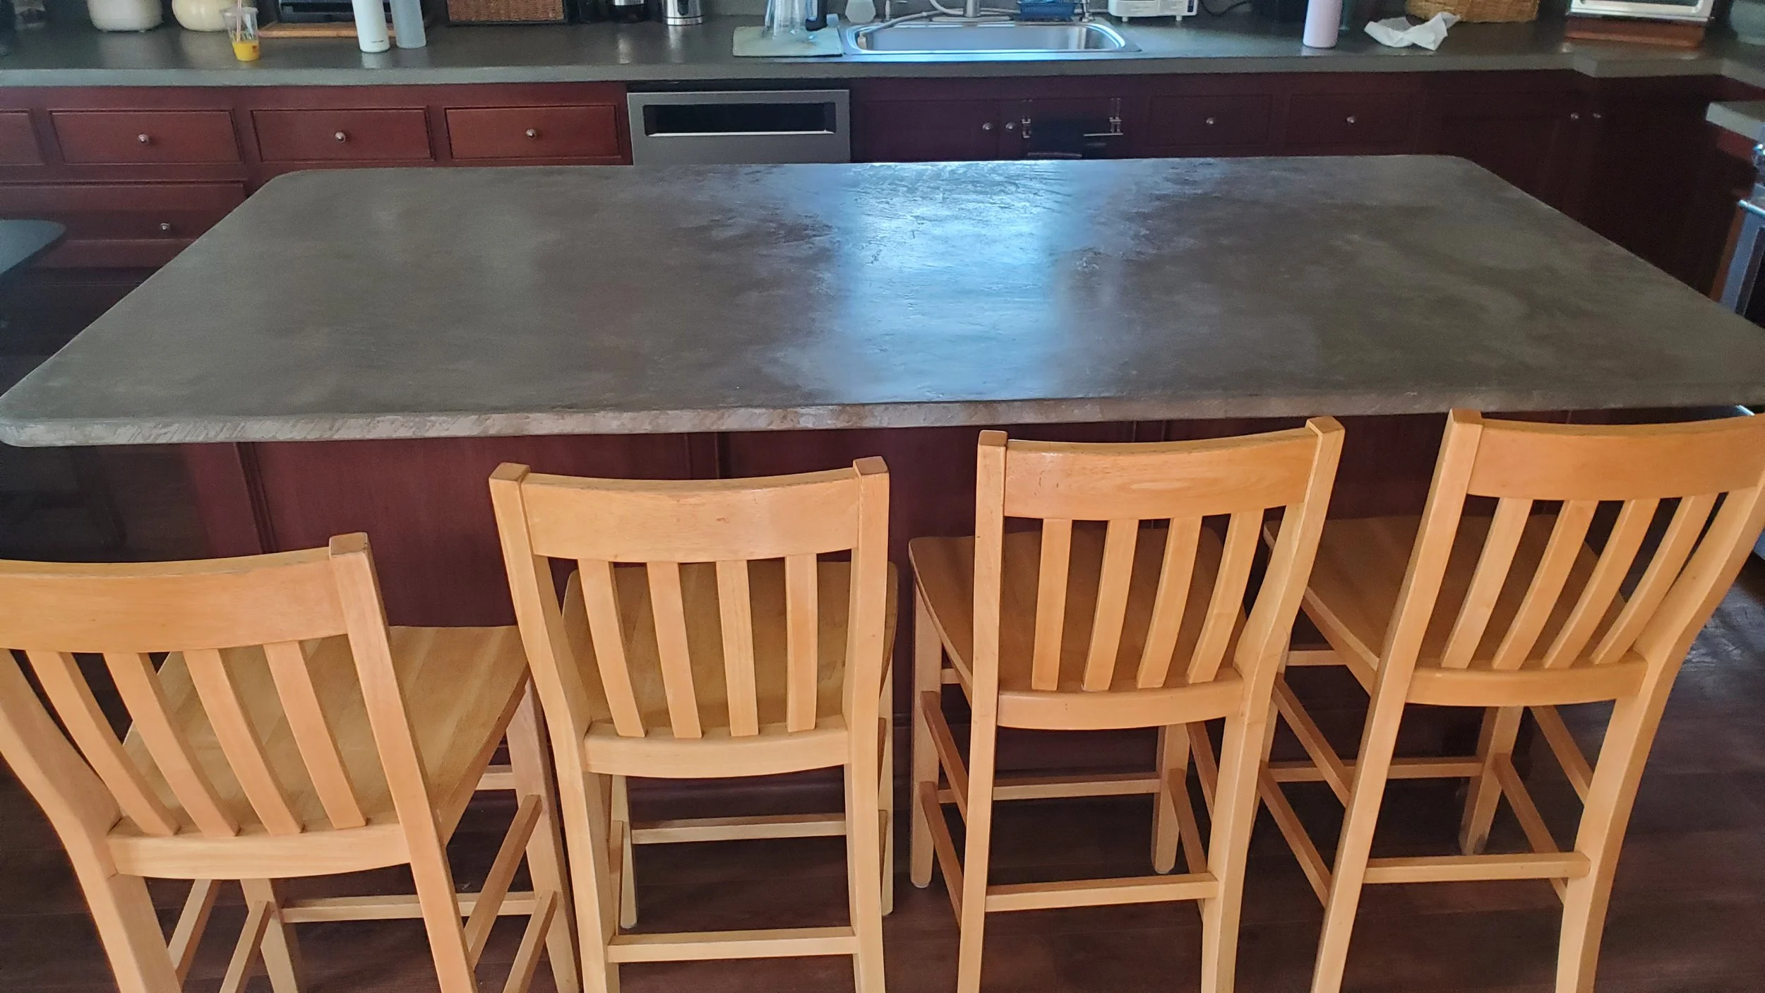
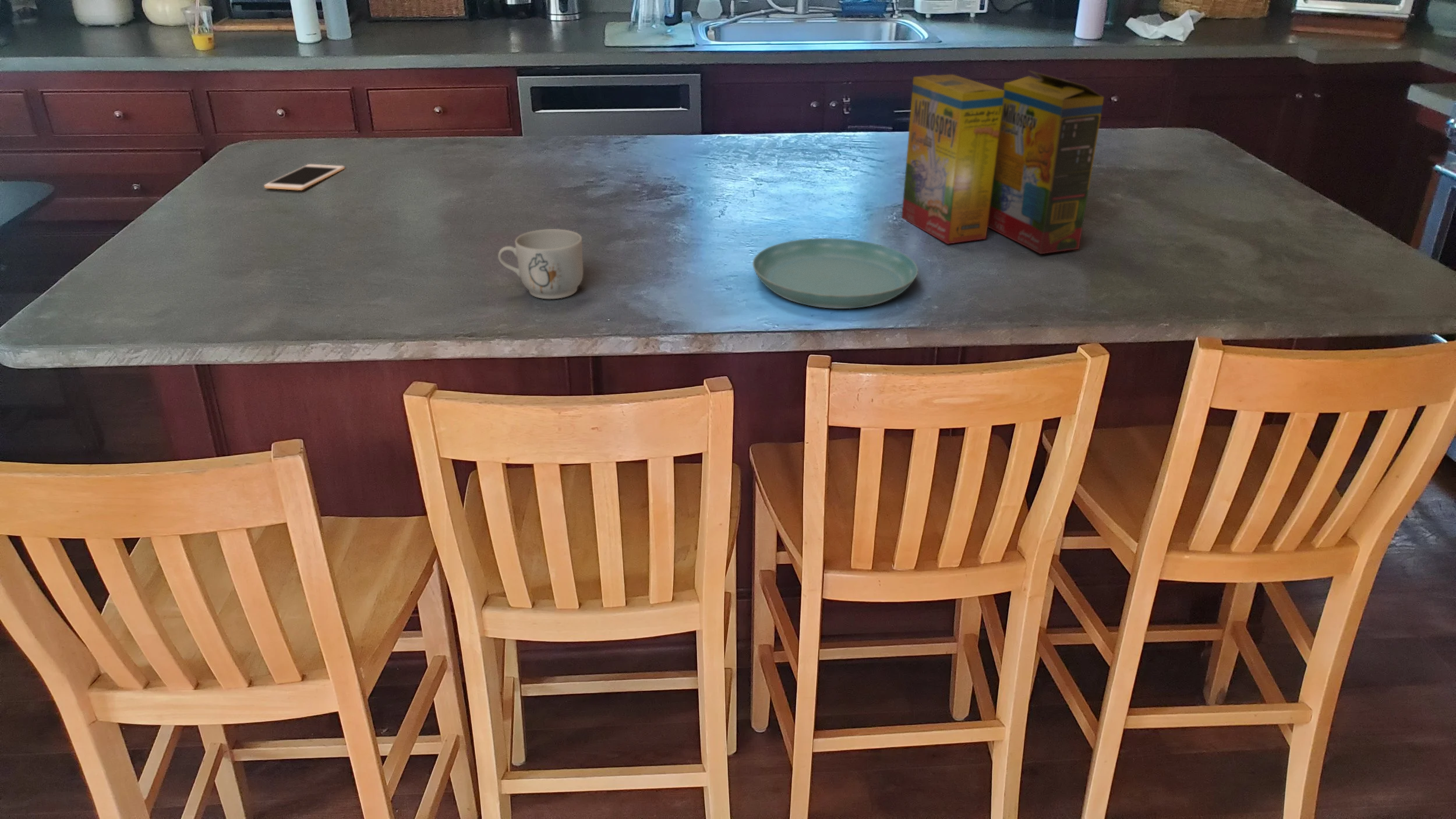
+ mug (541, 265)
+ cell phone (305, 176)
+ cereal box (995, 156)
+ saucer (834, 274)
